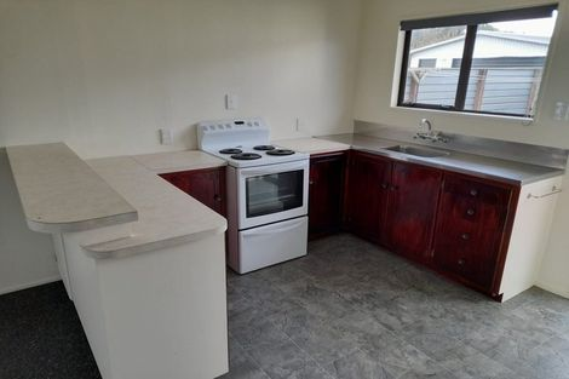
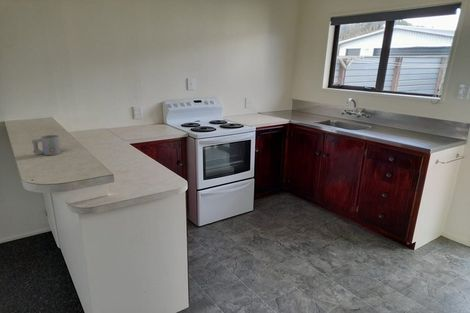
+ mug (46, 145)
